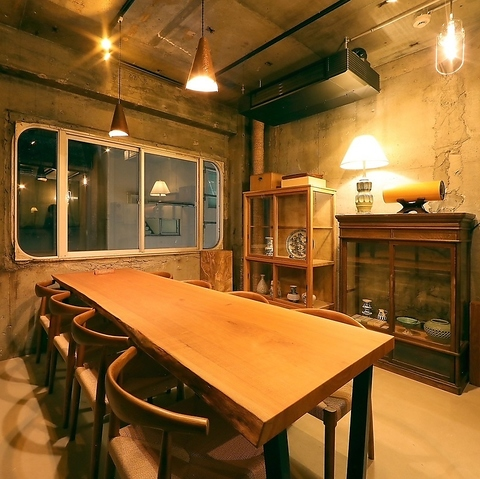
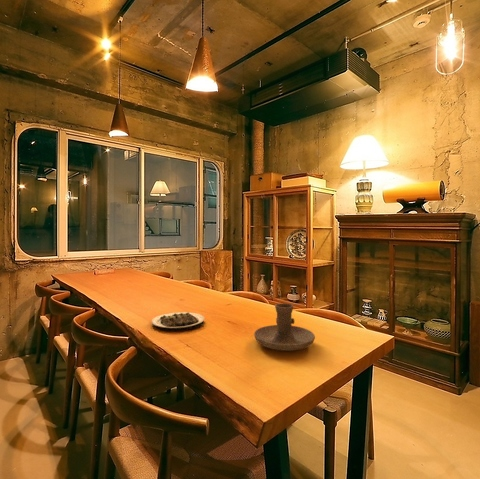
+ plate (178, 319)
+ candle holder (283, 322)
